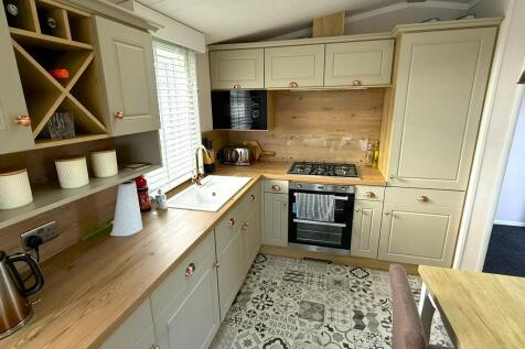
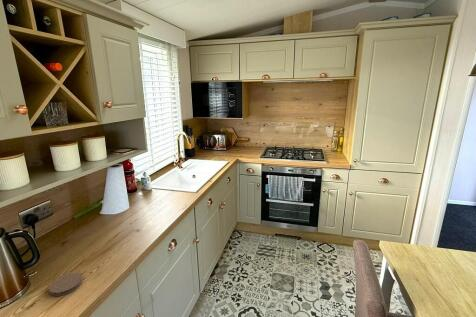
+ coaster (65, 283)
